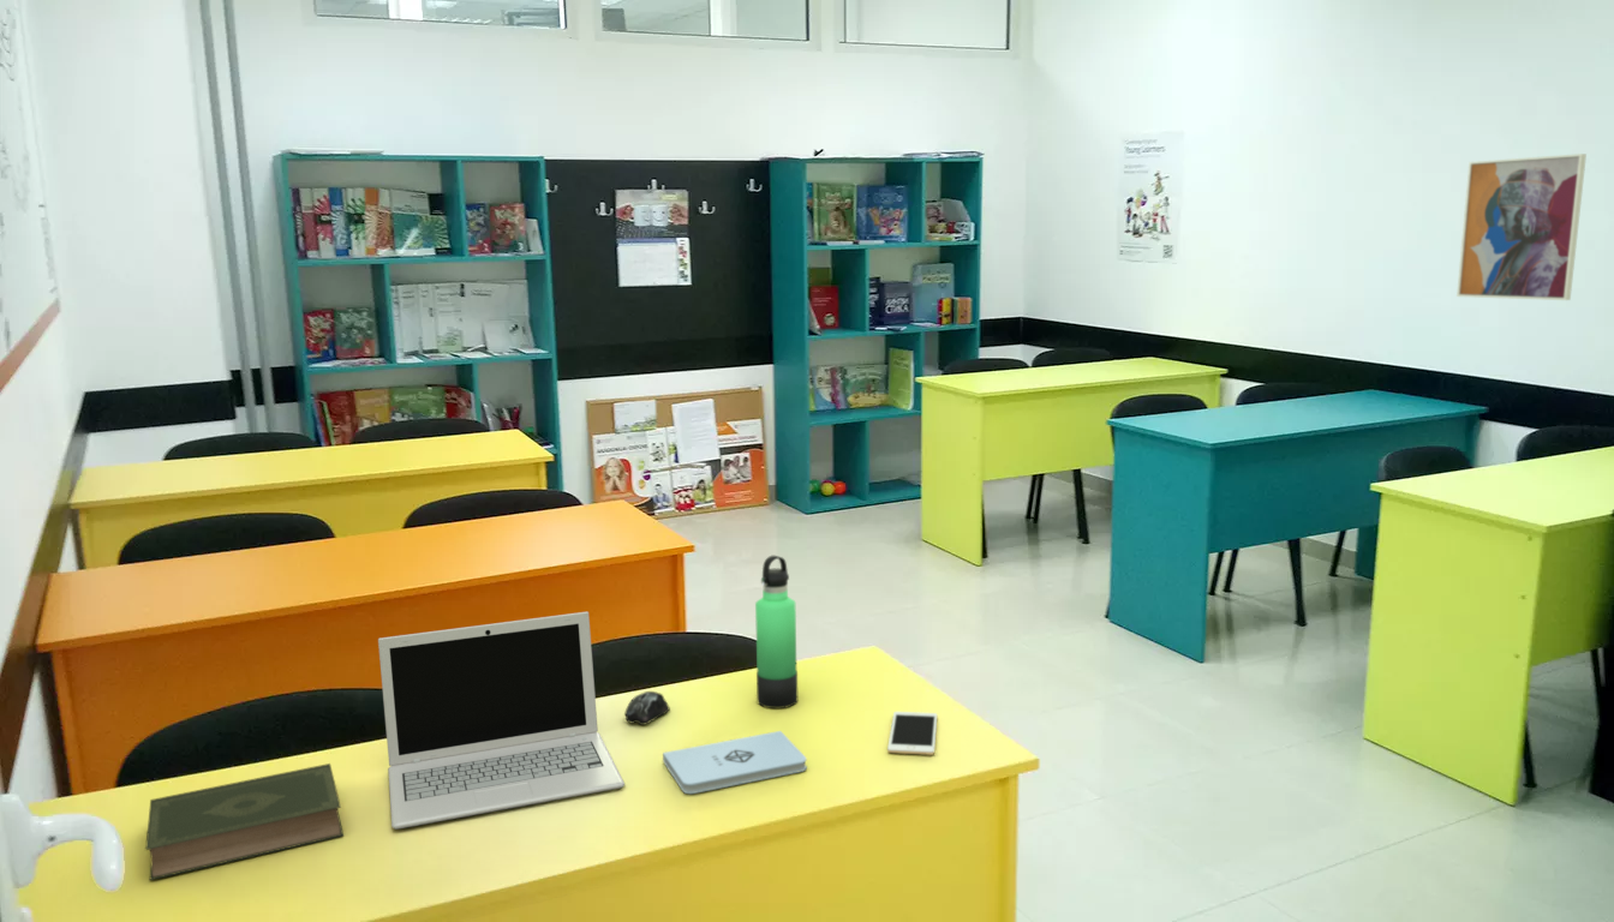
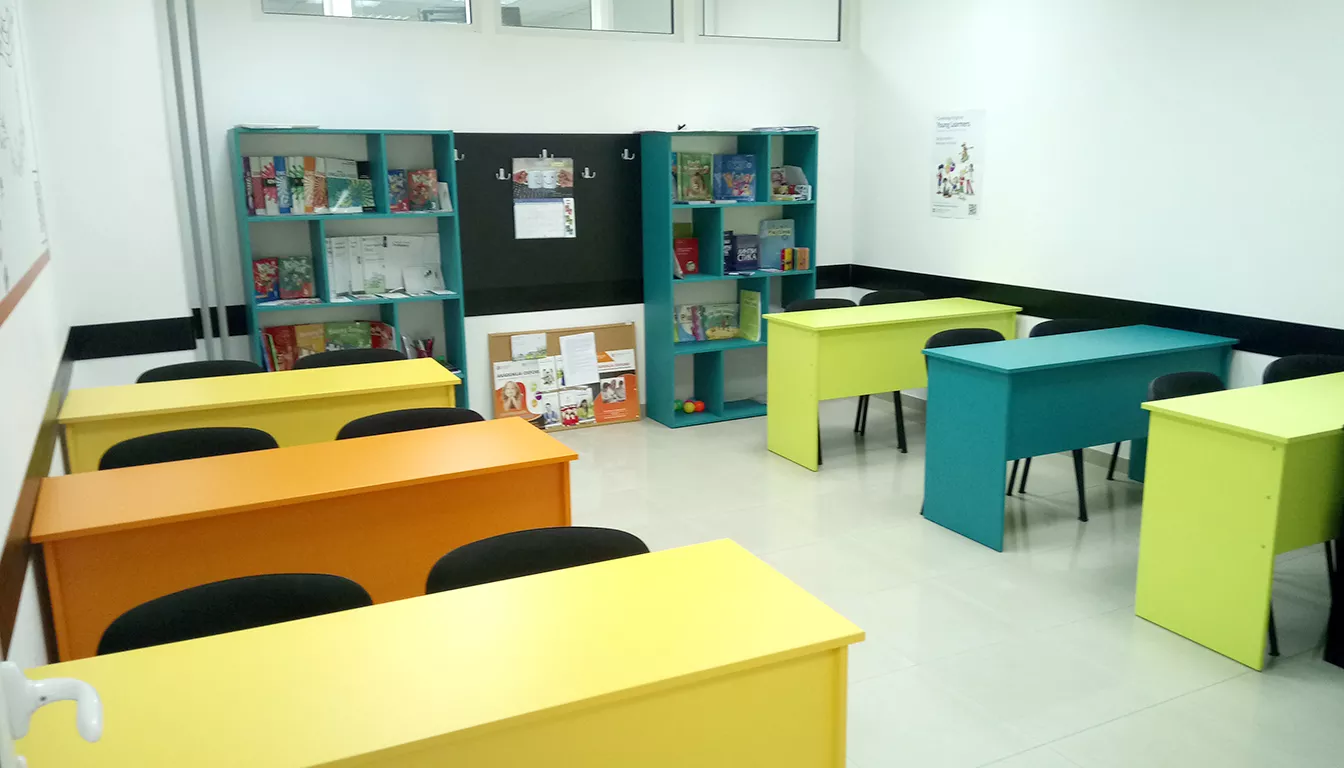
- thermos bottle (776, 629)
- wall art (1518, 228)
- computer mouse (646, 704)
- notepad (735, 761)
- cell phone (913, 731)
- laptop (498, 712)
- book (246, 815)
